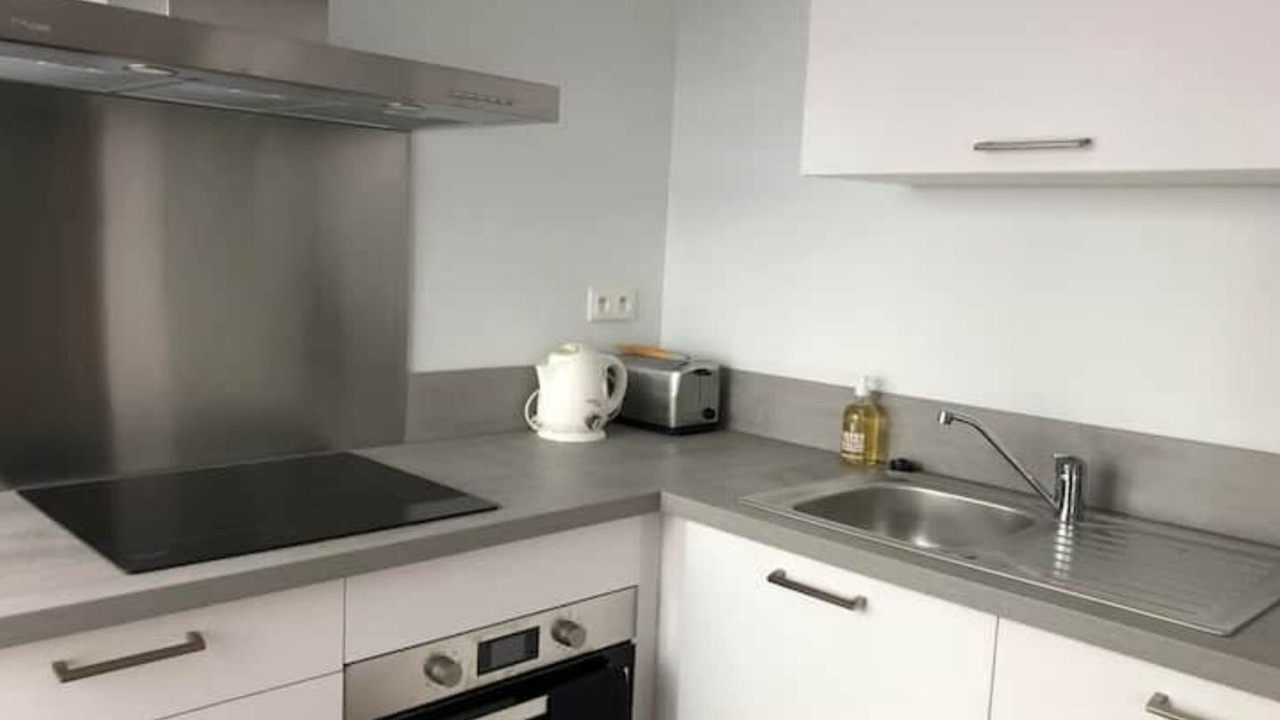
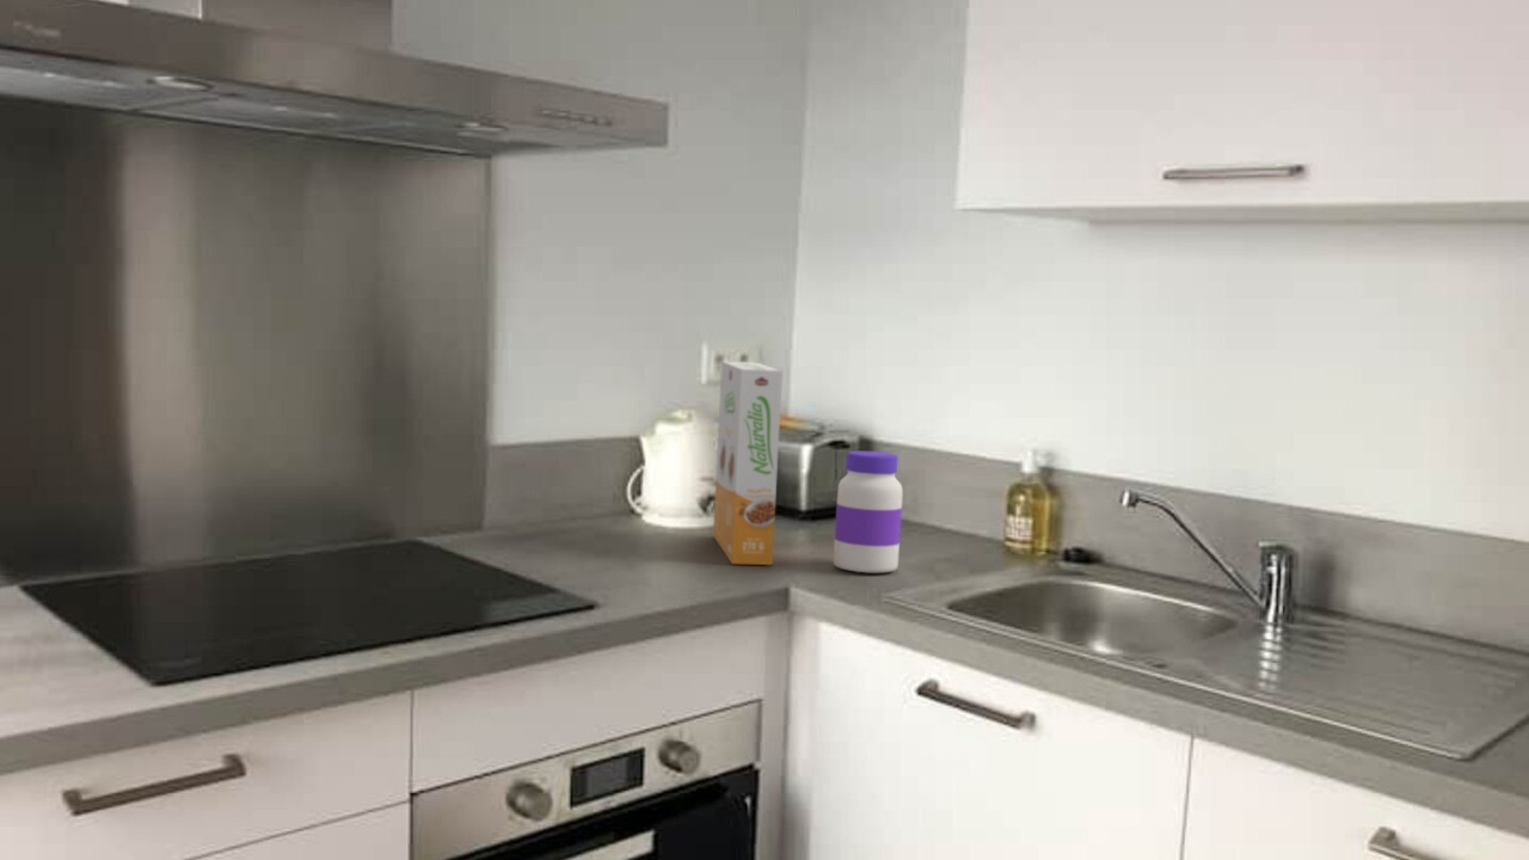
+ jar (868, 510)
+ cereal box (745, 457)
